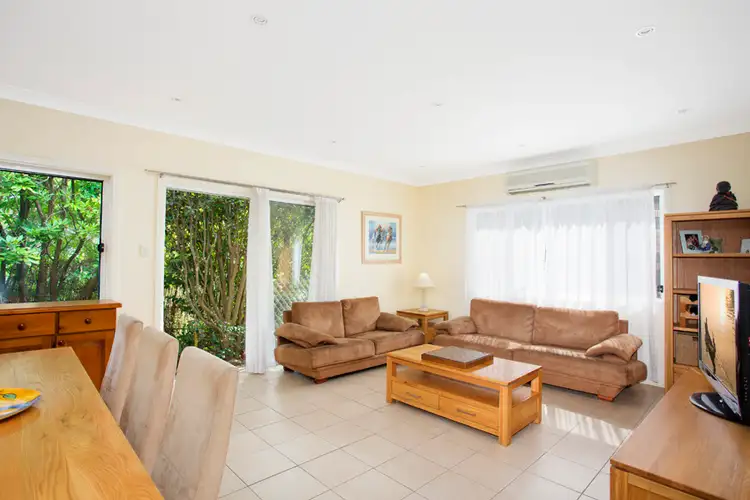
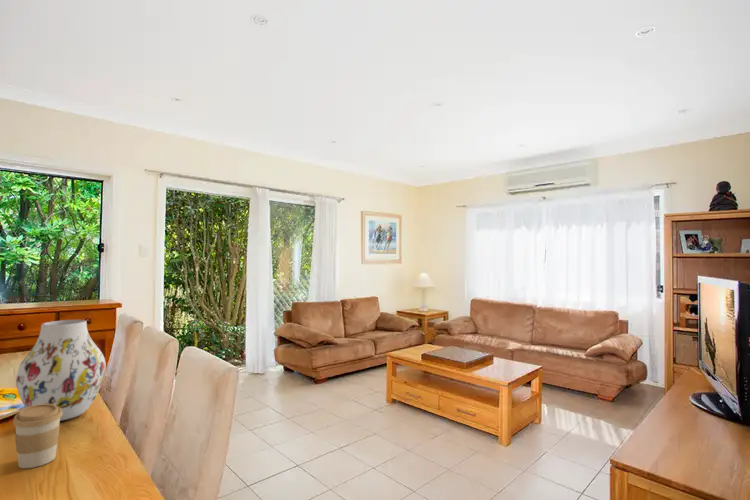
+ vase (63, 369)
+ coffee cup (38, 434)
